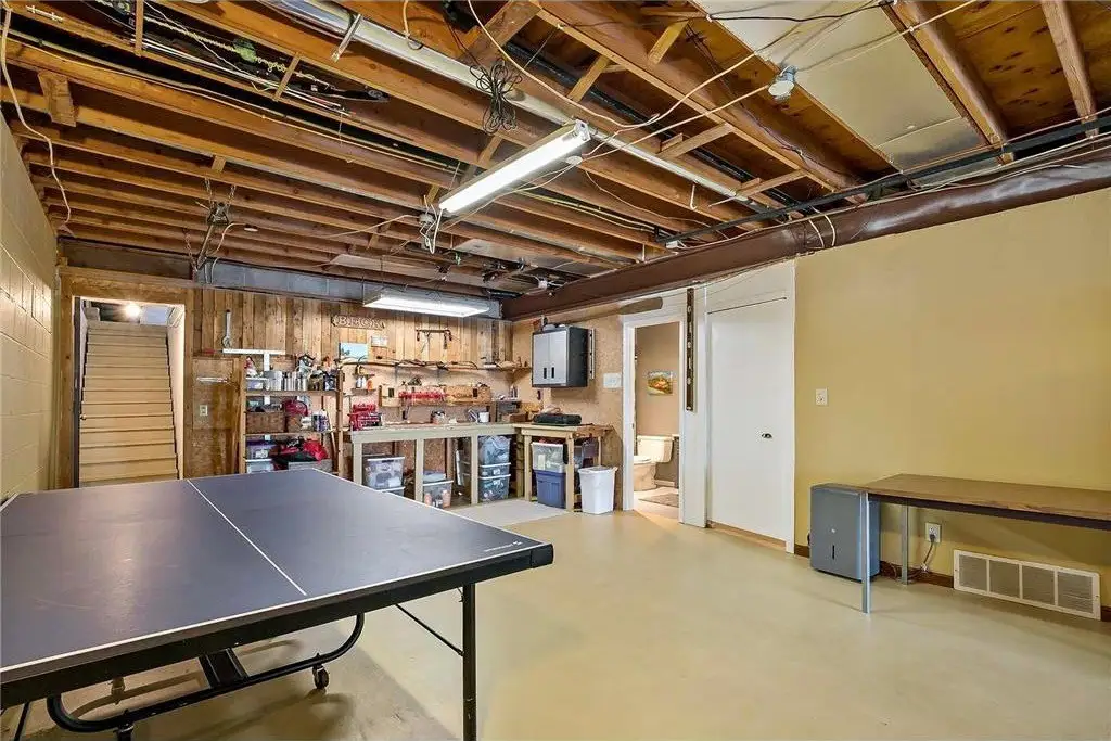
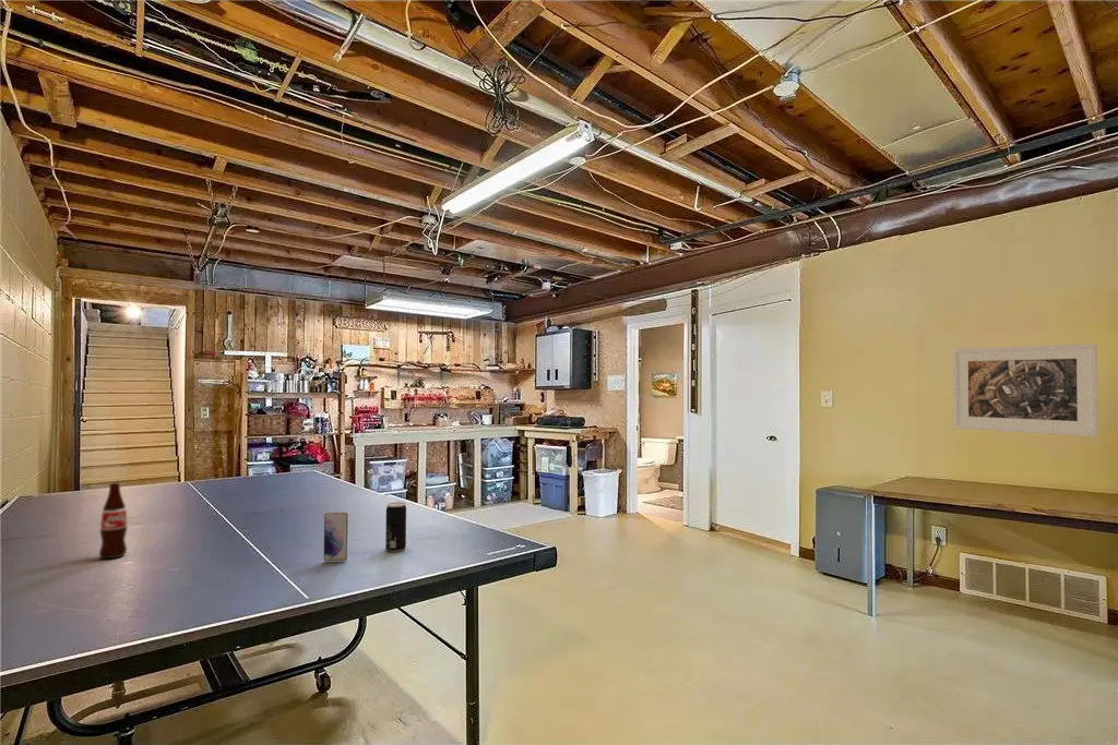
+ beverage can (395, 526)
+ bottle (114, 519)
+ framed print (1019, 388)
+ smartphone (335, 536)
